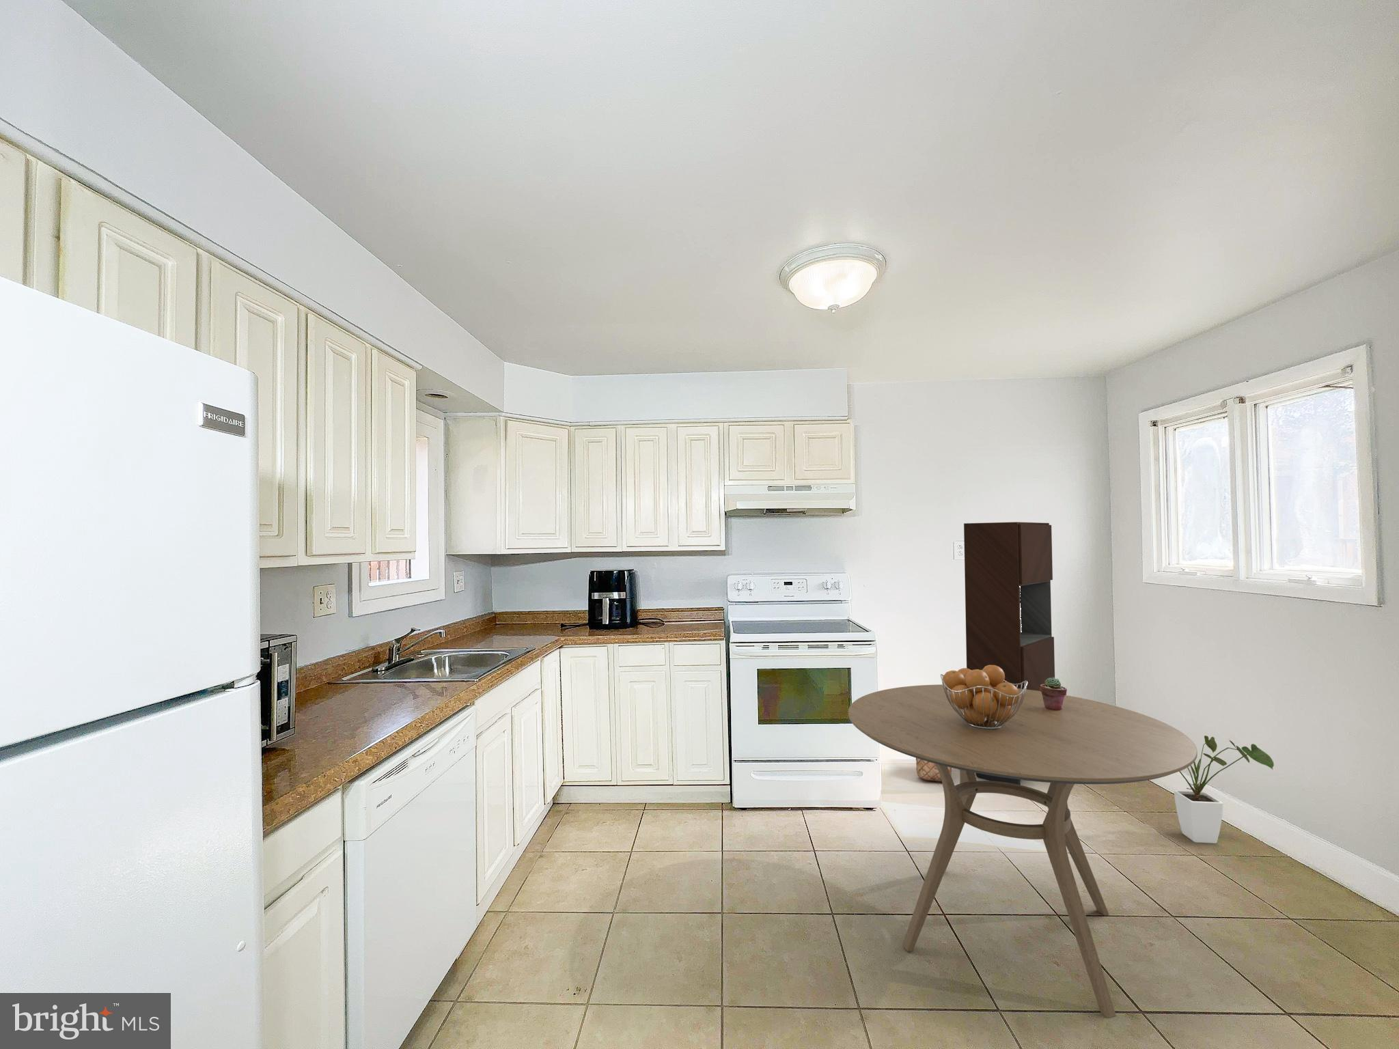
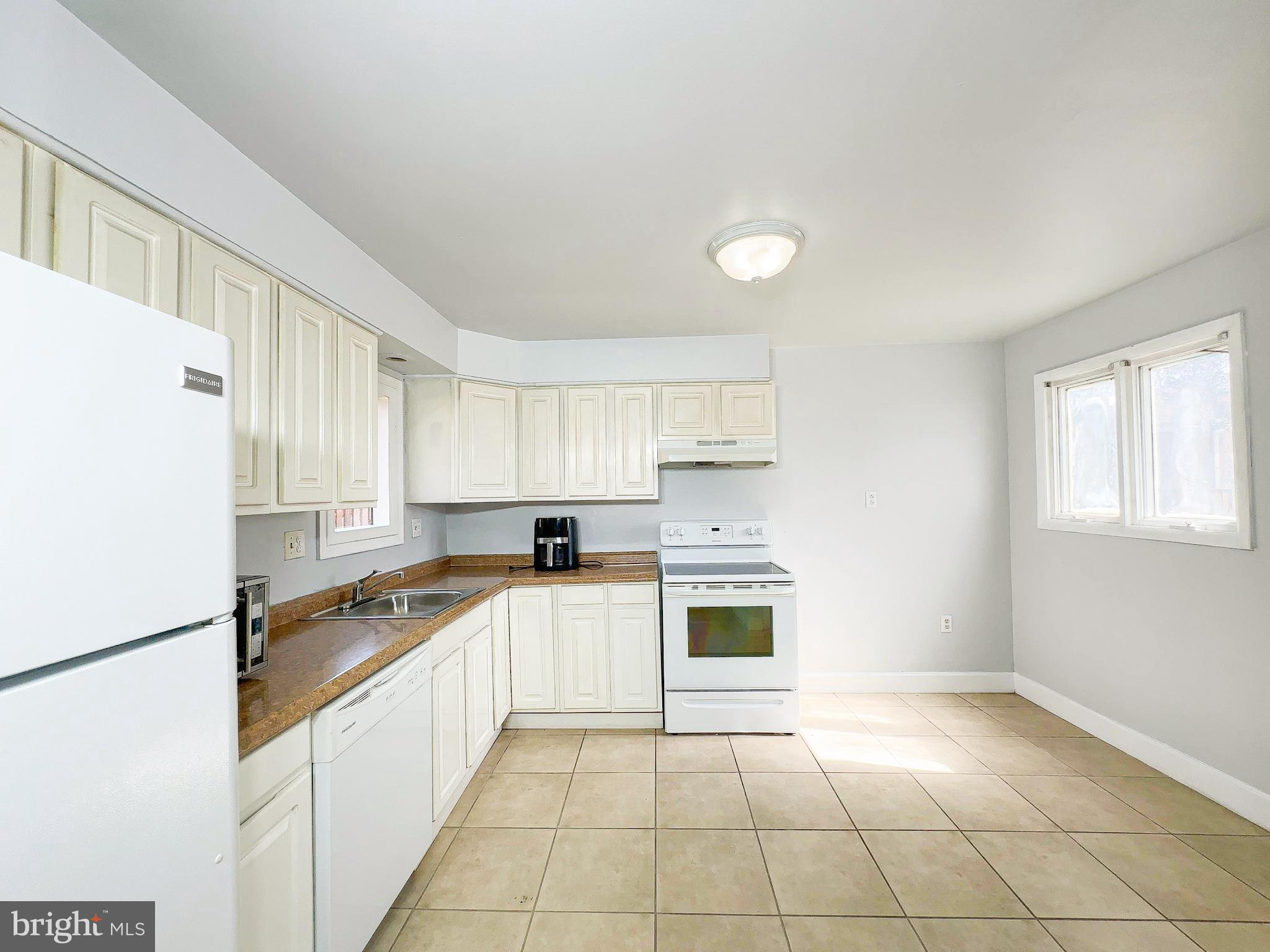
- storage cabinet (1010, 646)
- potted succulent (1053, 692)
- basket (933, 763)
- house plant (1203, 788)
- dining table (1006, 824)
- fruit basket (983, 694)
